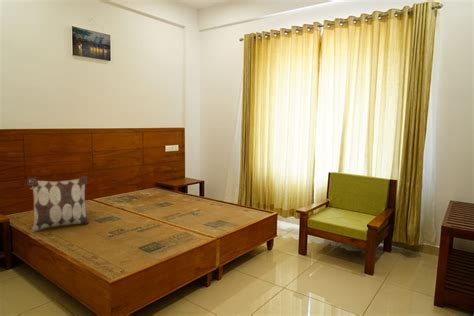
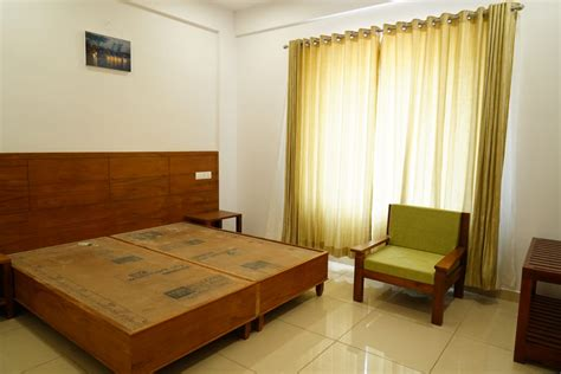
- decorative pillow (59, 202)
